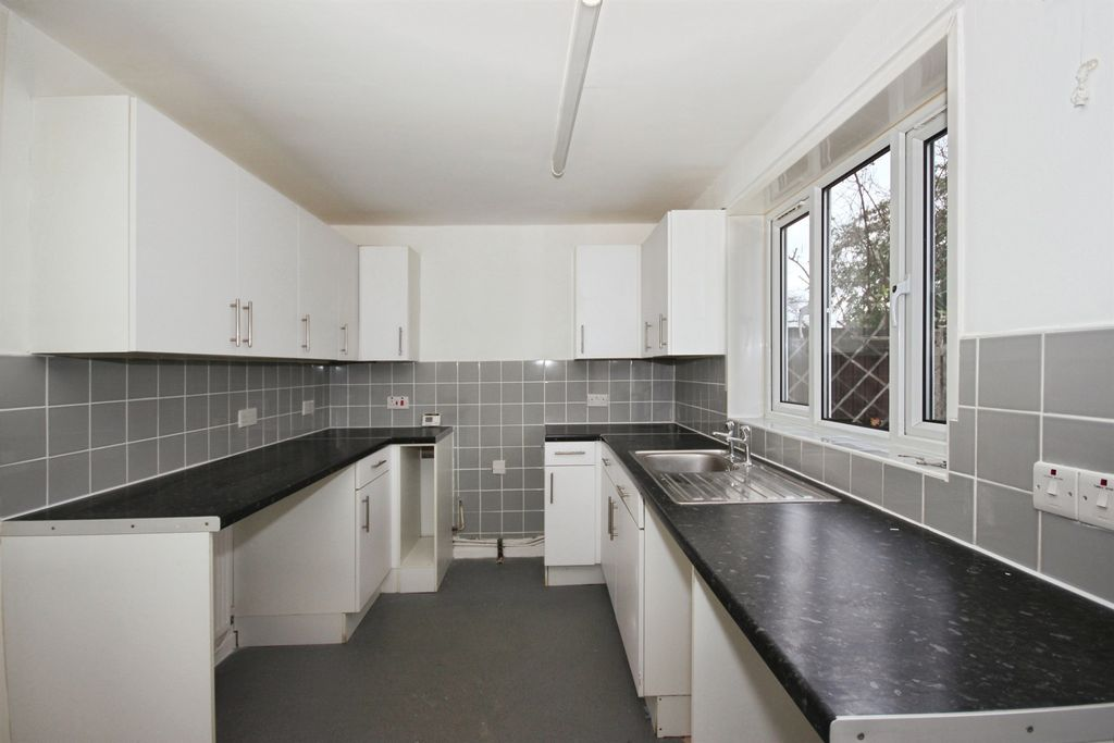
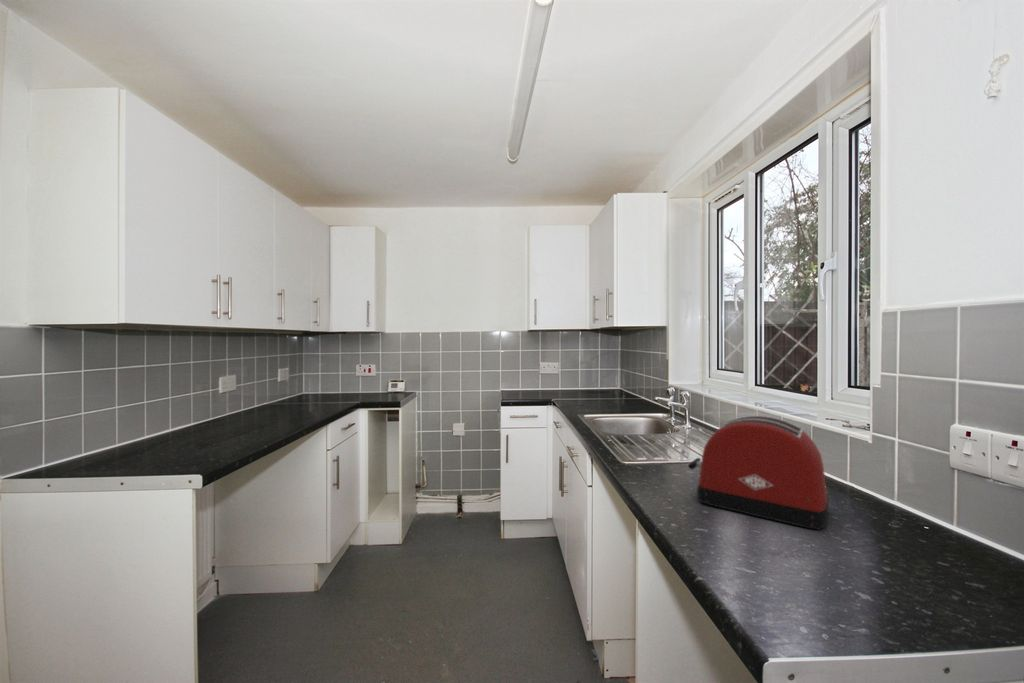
+ toaster (760, 461)
